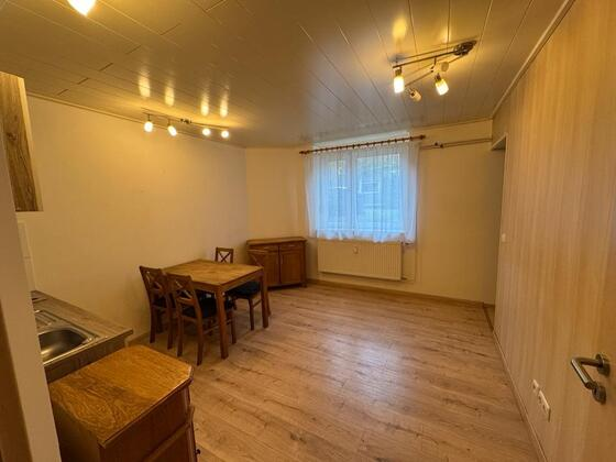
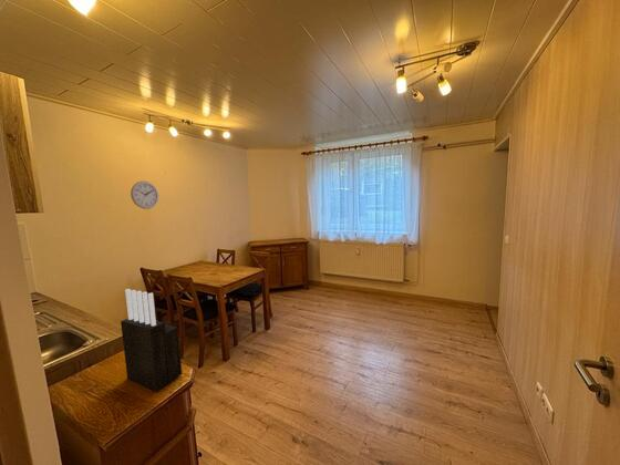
+ knife block (153, 332)
+ wall clock (145, 195)
